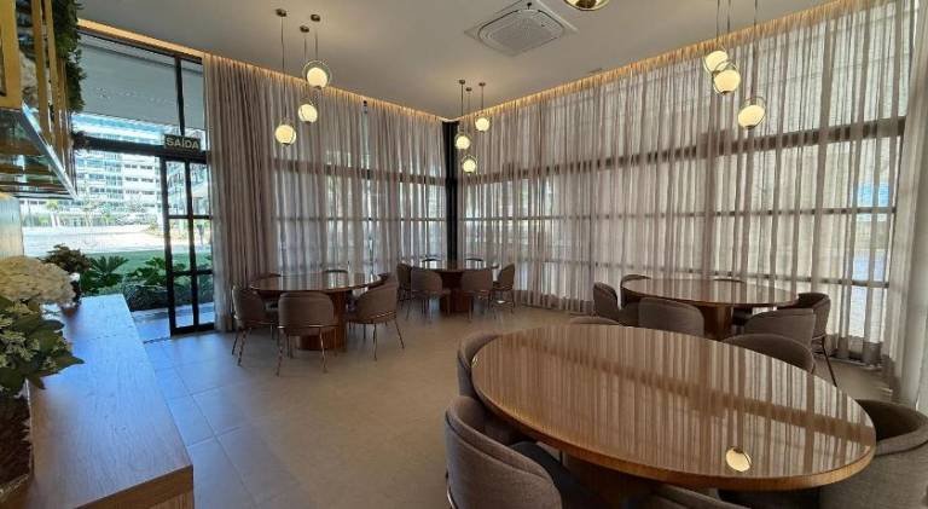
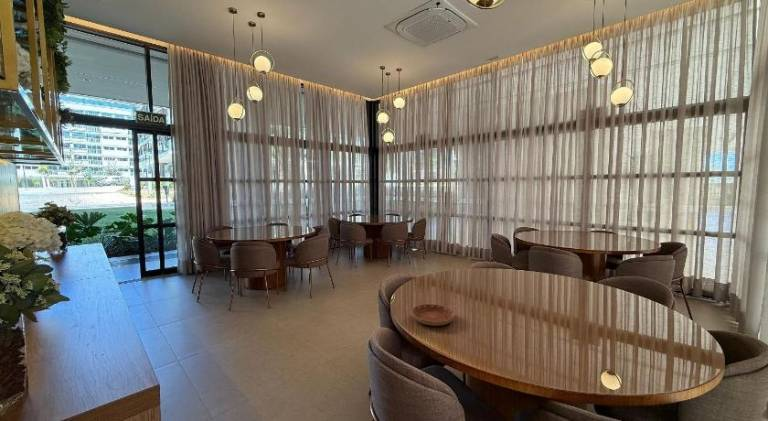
+ saucer (432, 315)
